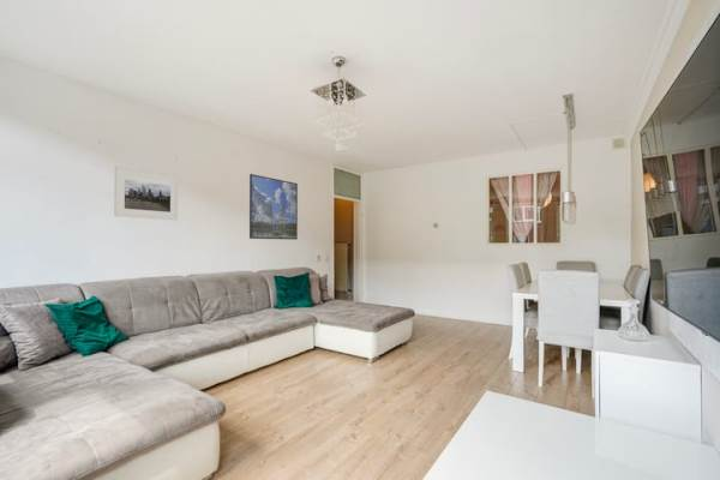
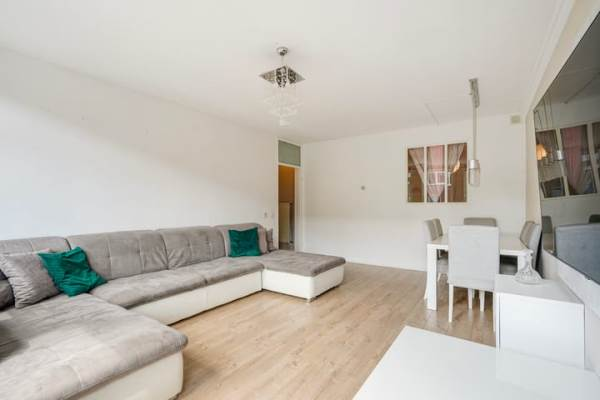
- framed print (148, 194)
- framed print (275, 209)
